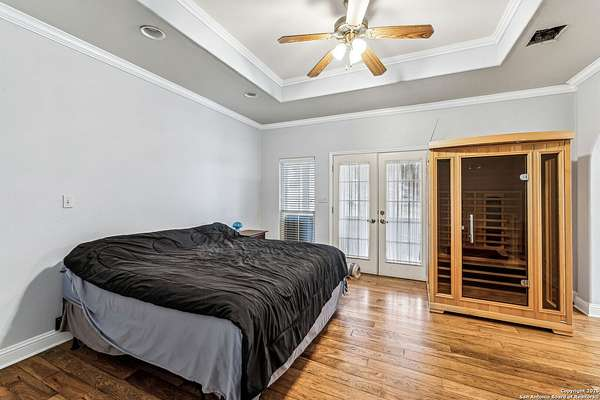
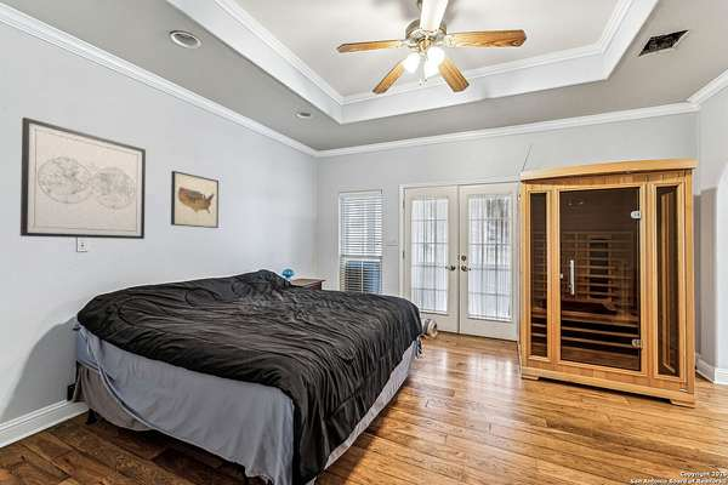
+ wall art (195, 201)
+ wall art (91, 187)
